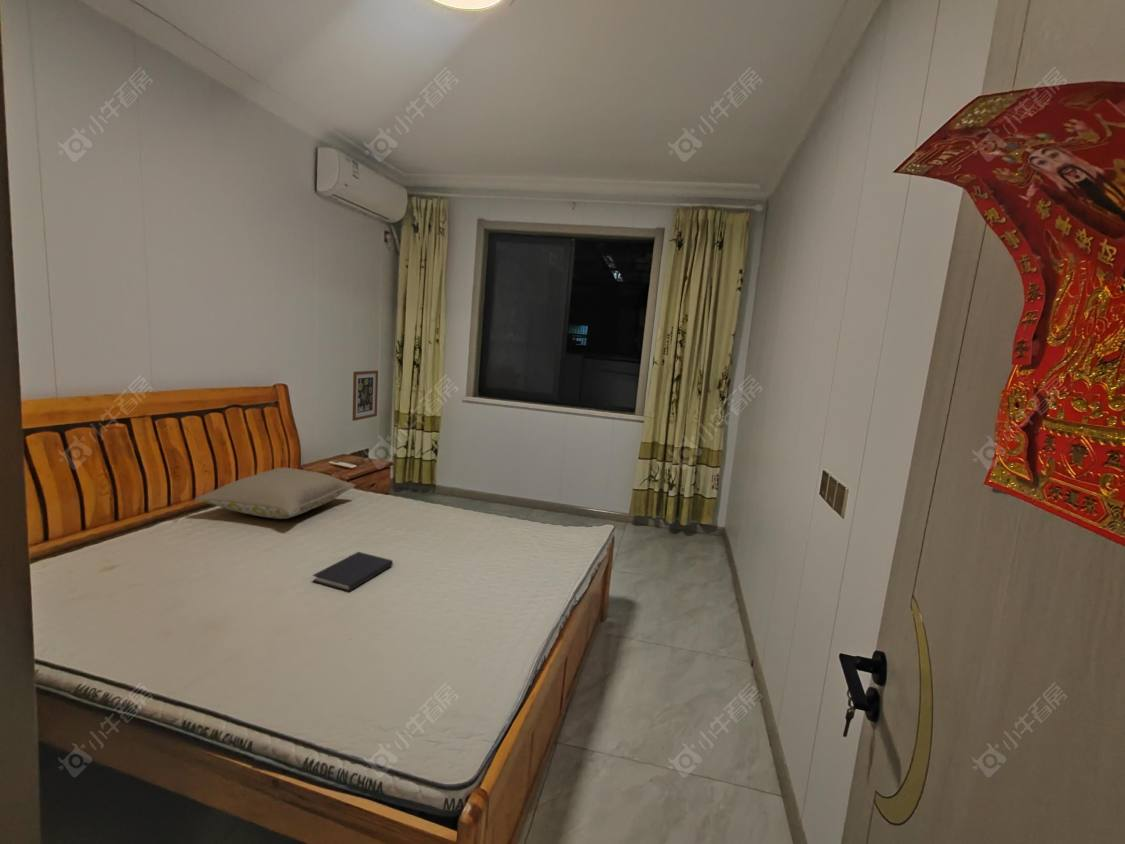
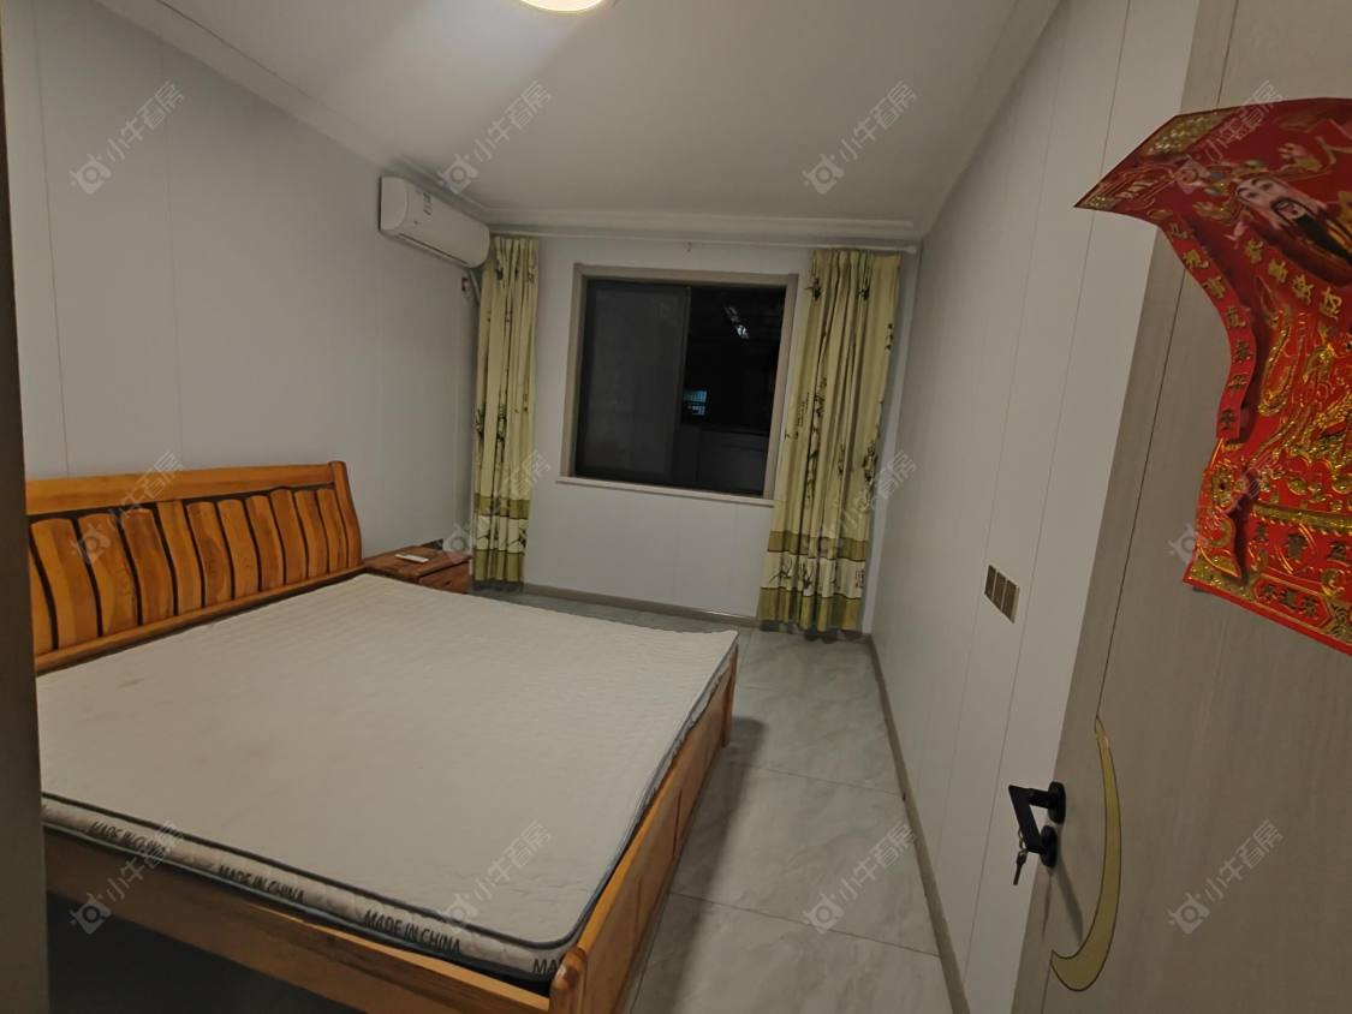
- pillow (281, 491)
- wall art (365, 394)
- diary (354, 570)
